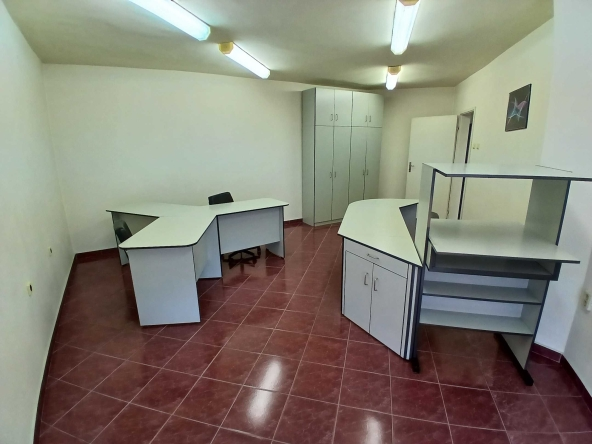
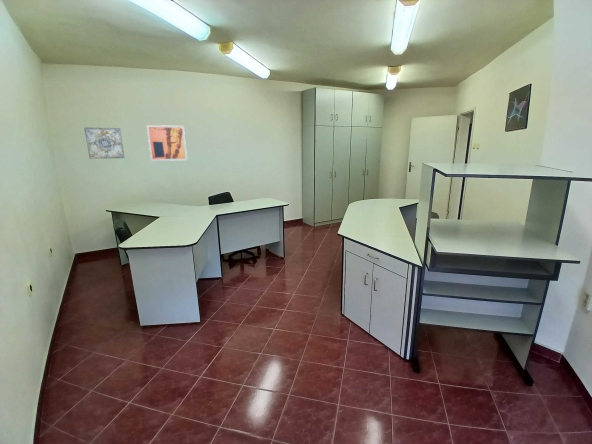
+ wall art (105, 143)
+ wall art (167, 143)
